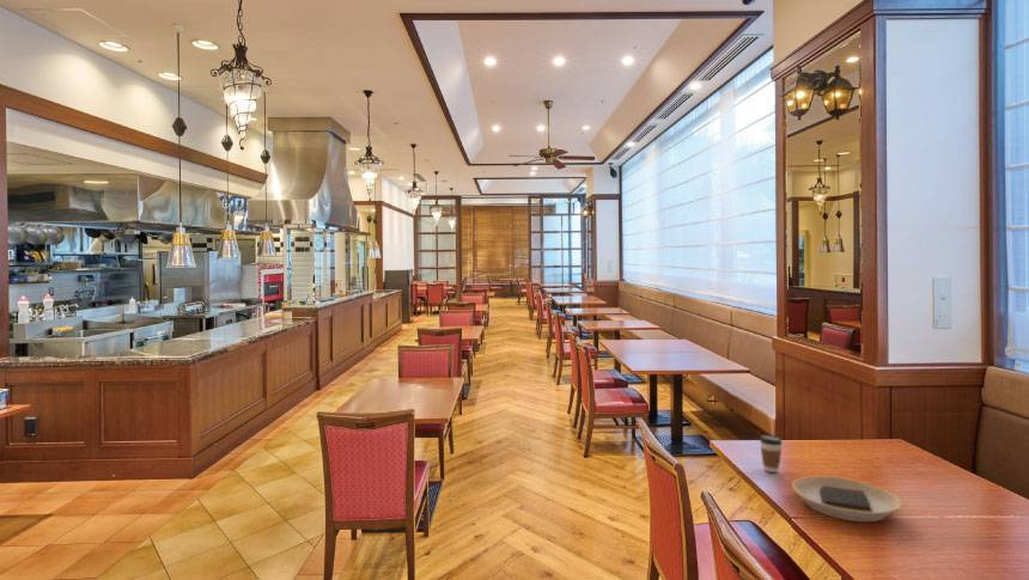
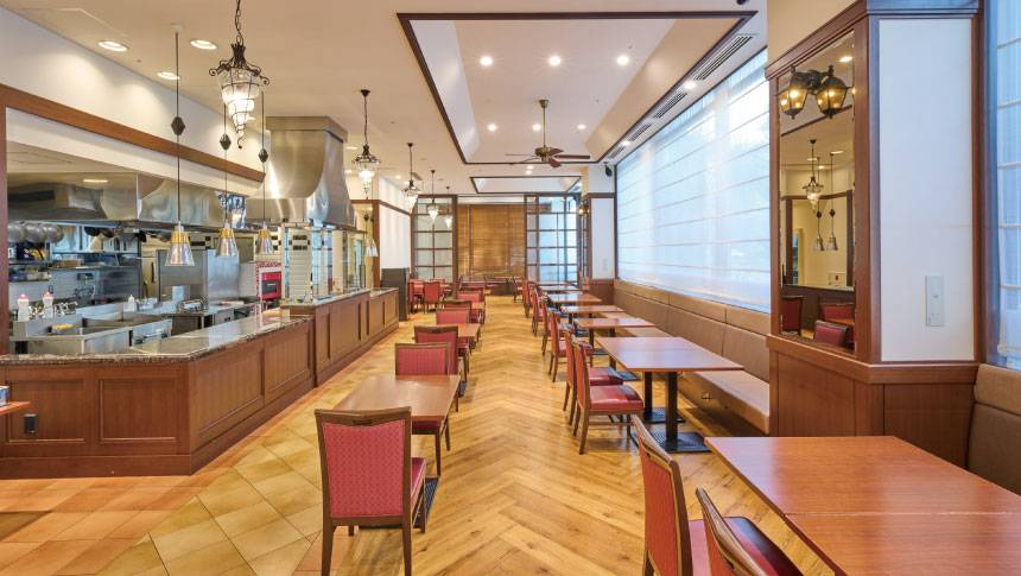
- coffee cup (771, 453)
- plate (844, 499)
